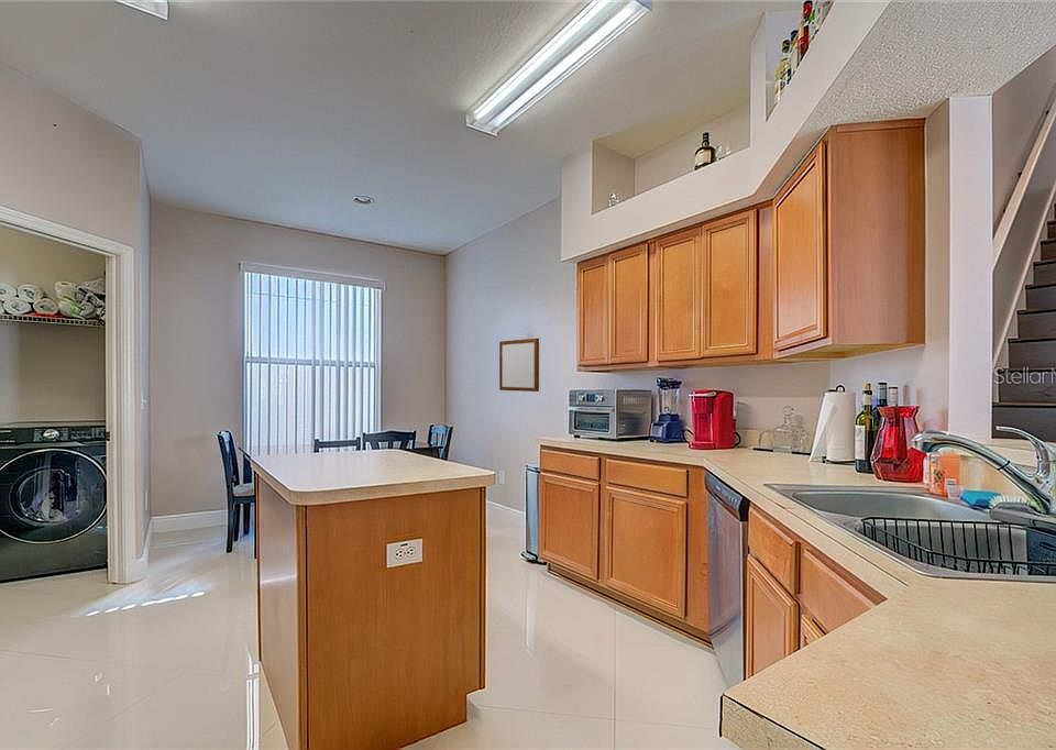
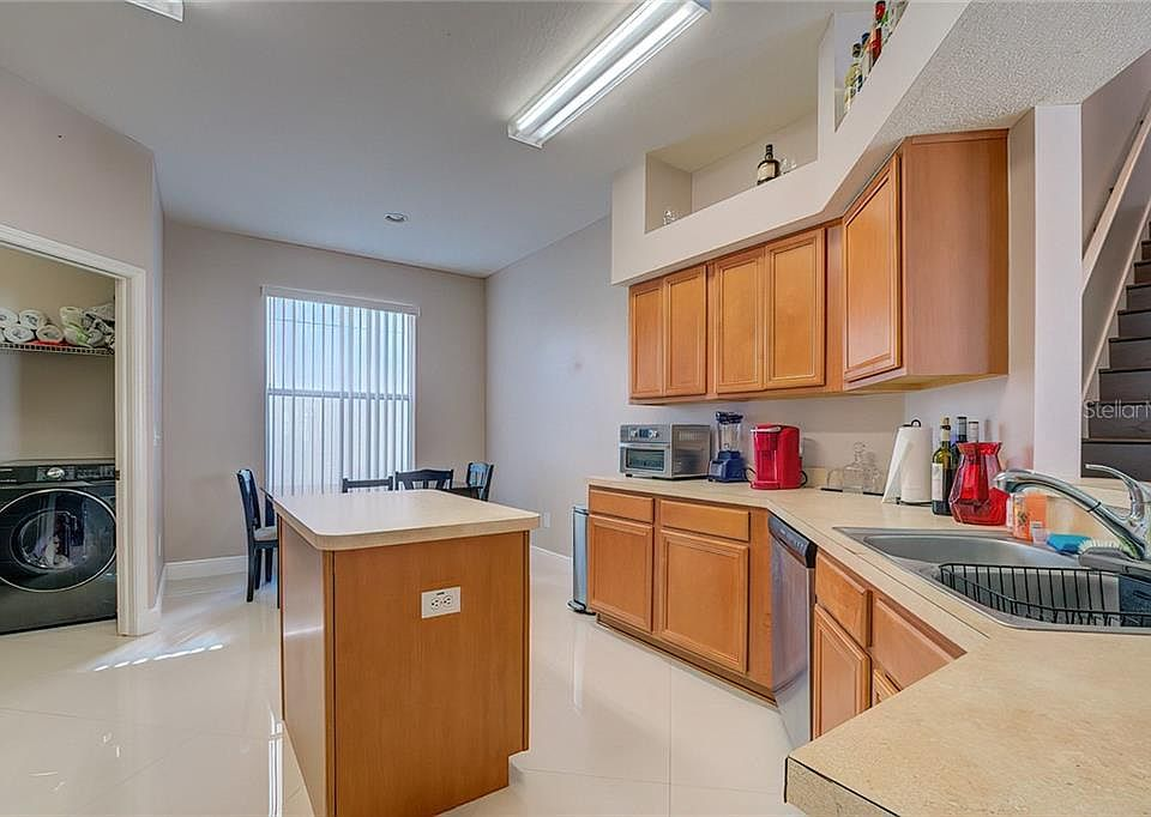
- writing board (518, 365)
